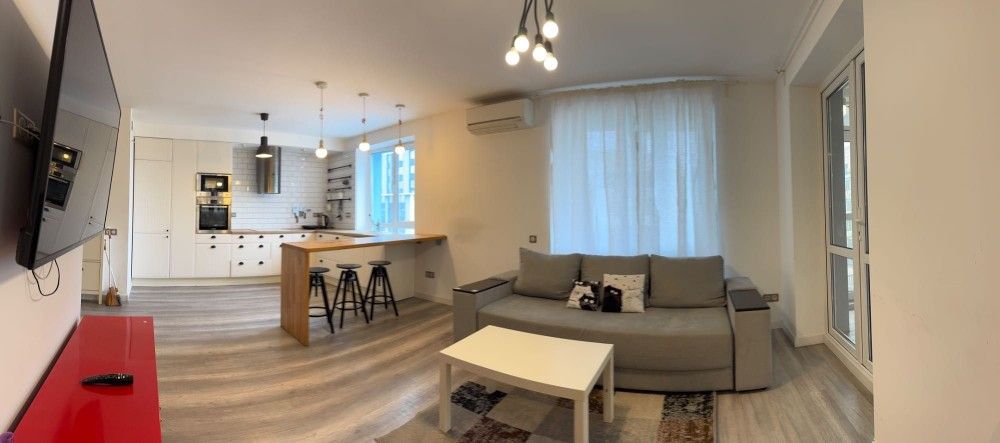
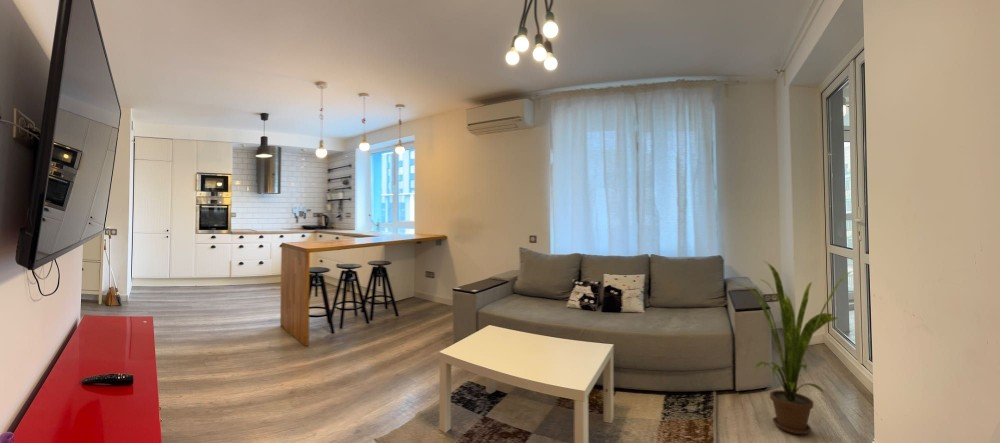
+ house plant (784, 343)
